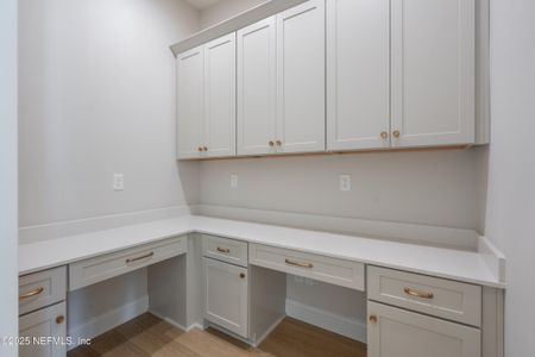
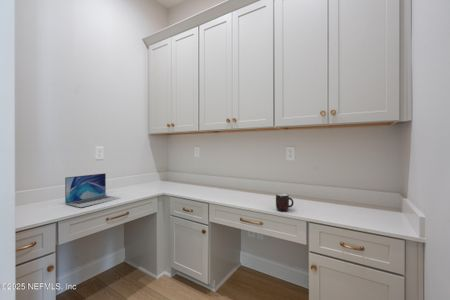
+ laptop (94, 188)
+ mug (284, 202)
